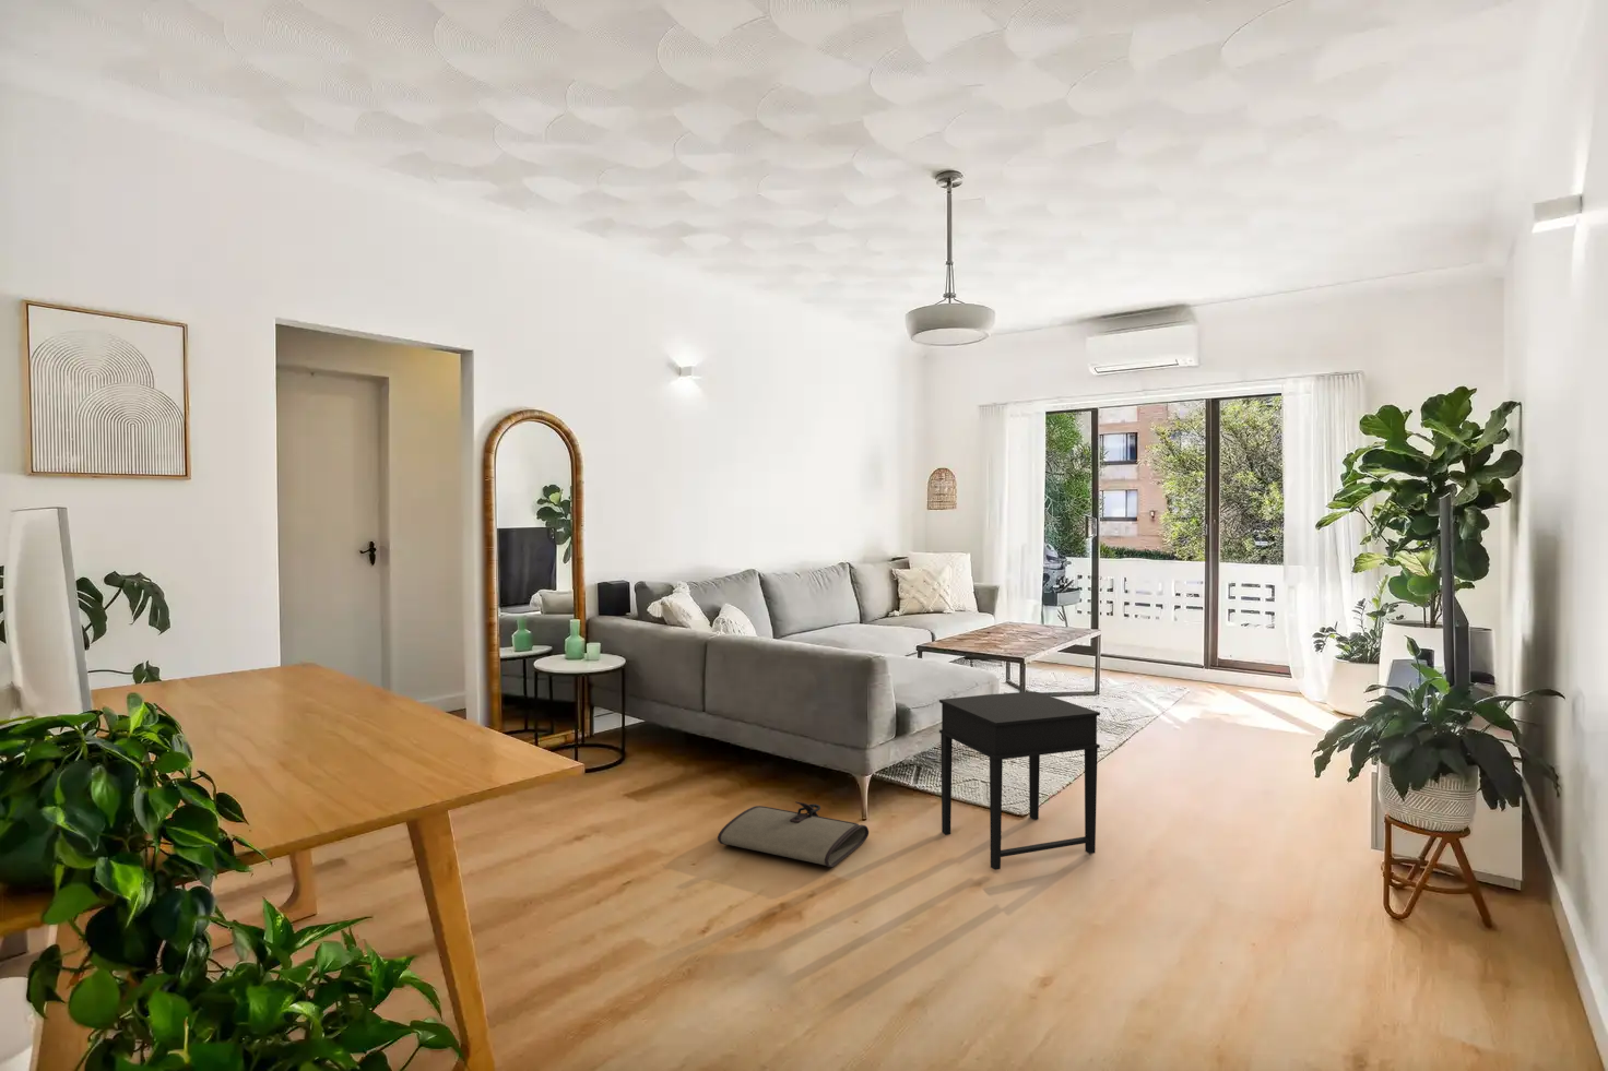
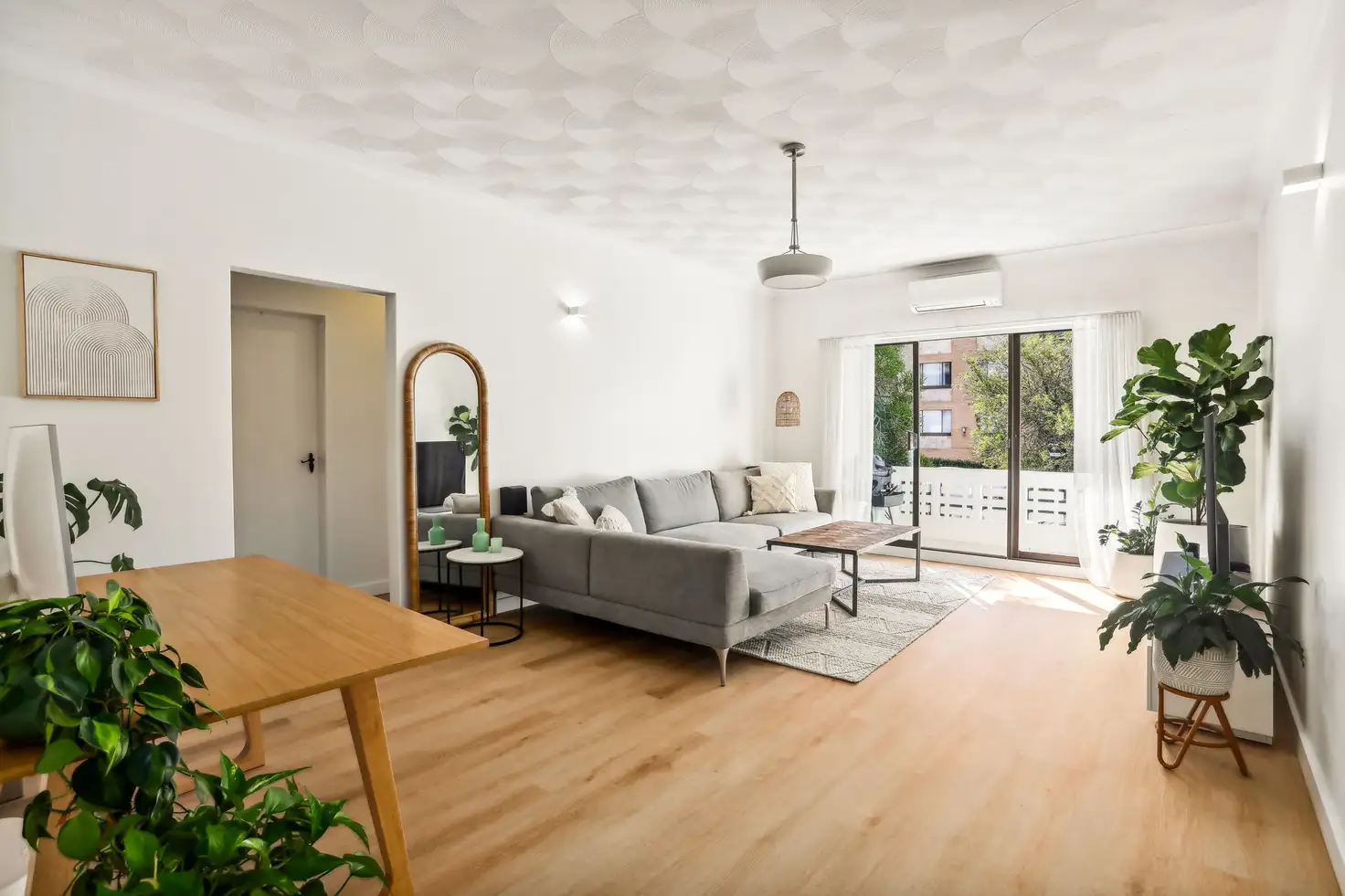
- tool roll (794, 825)
- side table (1029, 773)
